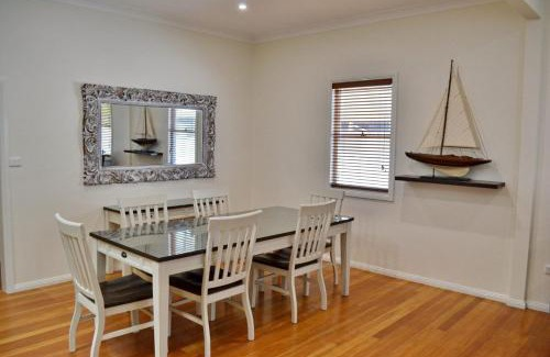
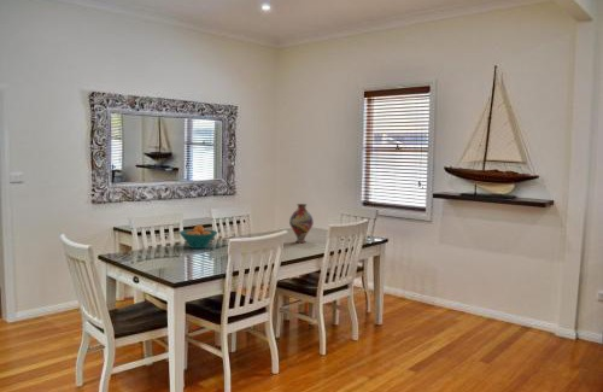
+ vase (300, 222)
+ fruit bowl (198, 235)
